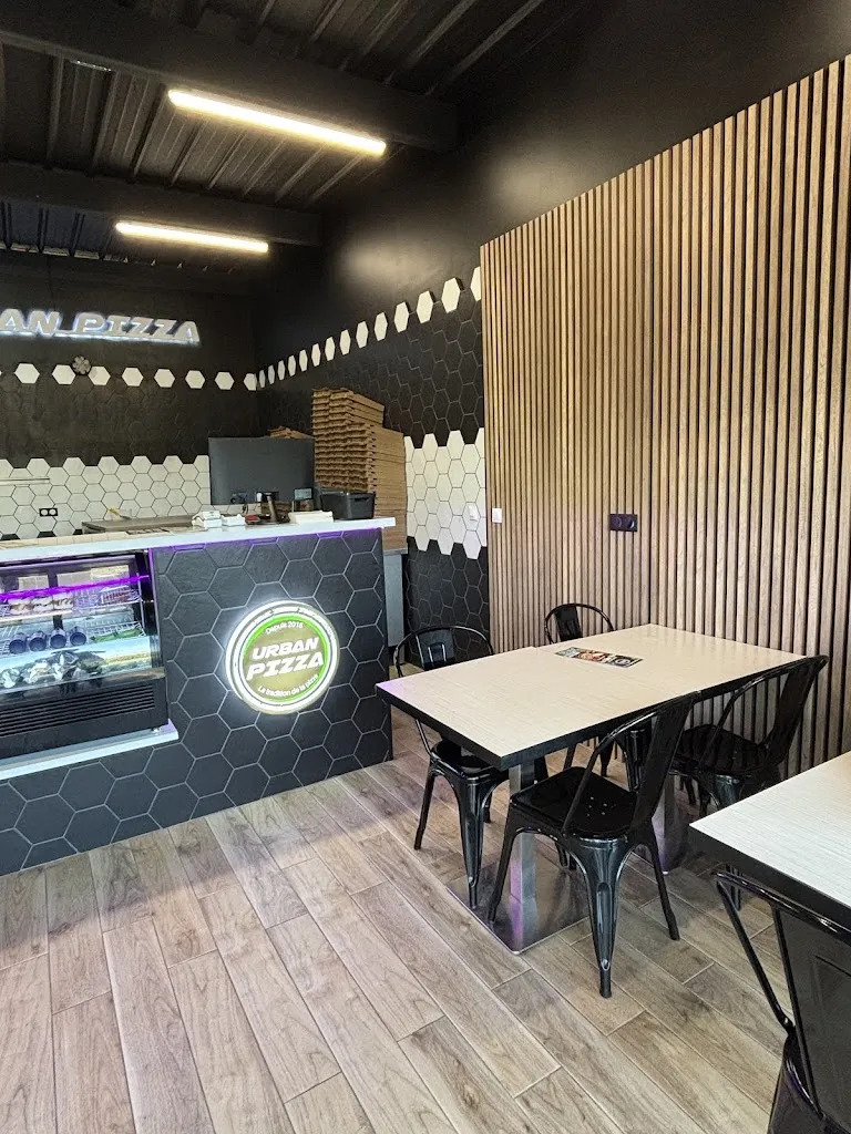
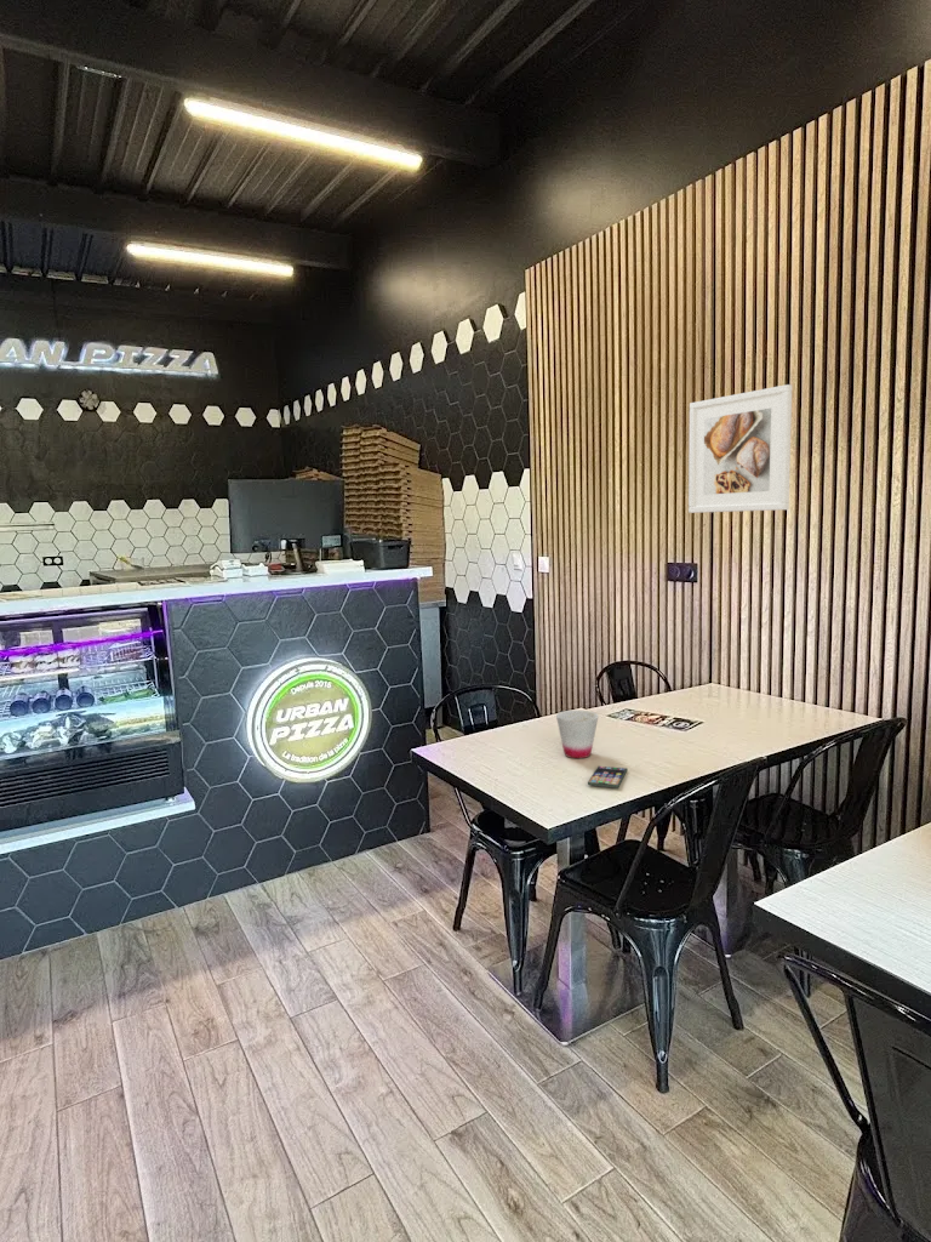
+ cup (577, 735)
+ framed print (736, 452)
+ smartphone (607, 775)
